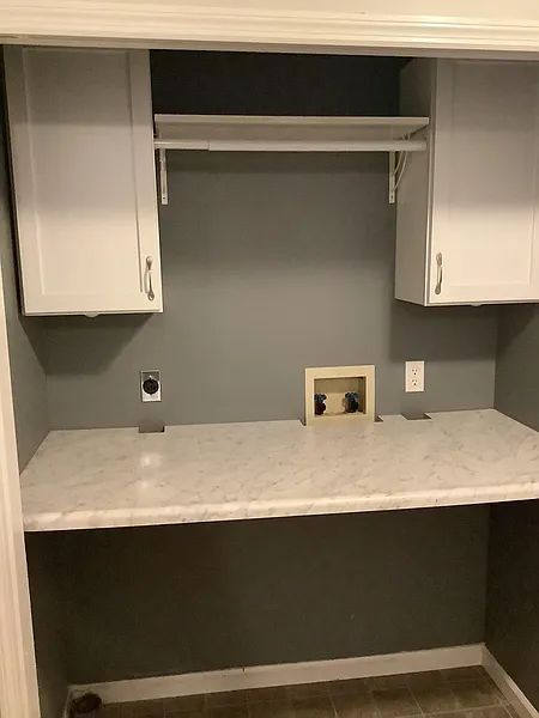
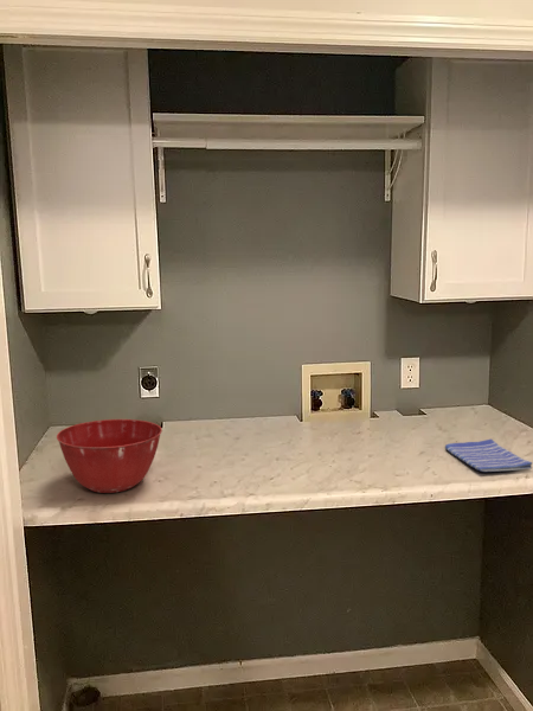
+ mixing bowl (111, 457)
+ dish towel (486, 454)
